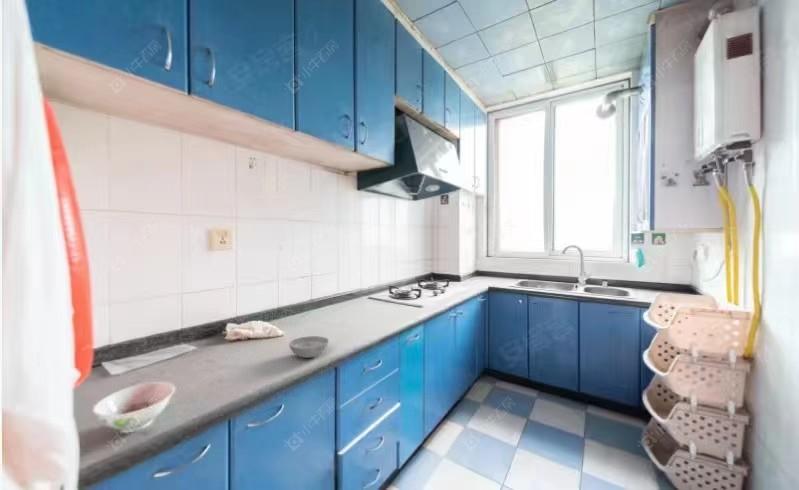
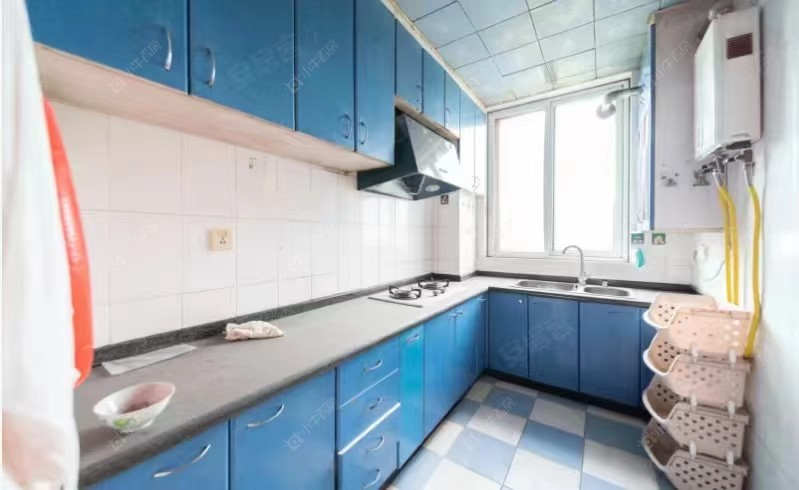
- bowl (309, 348)
